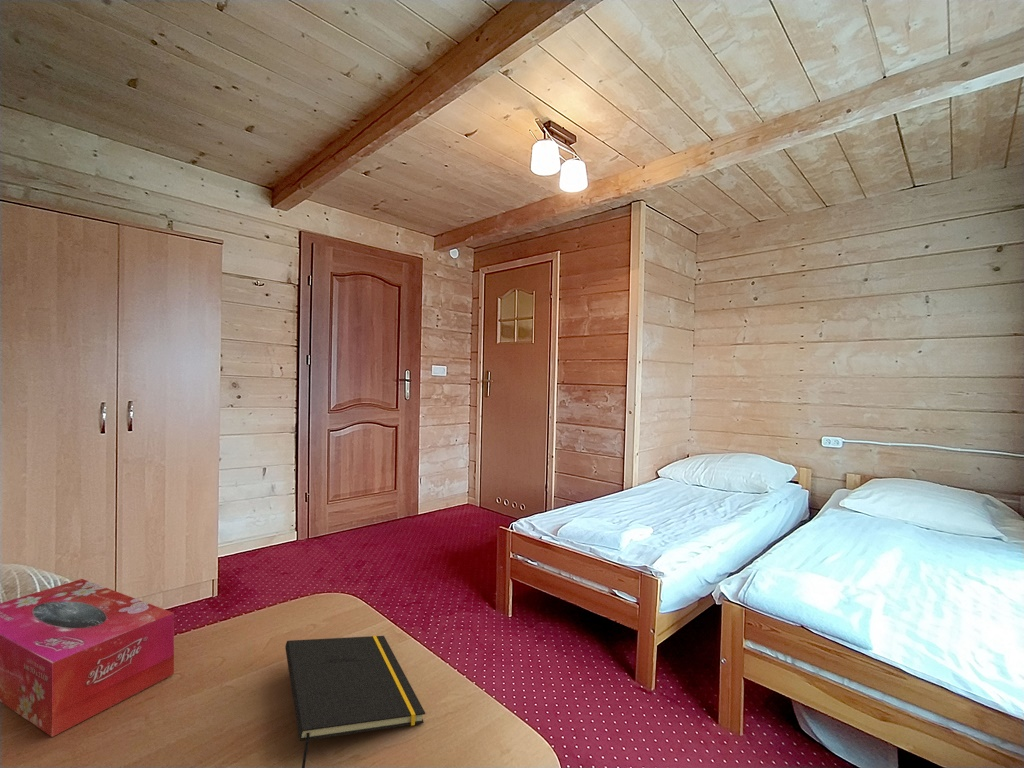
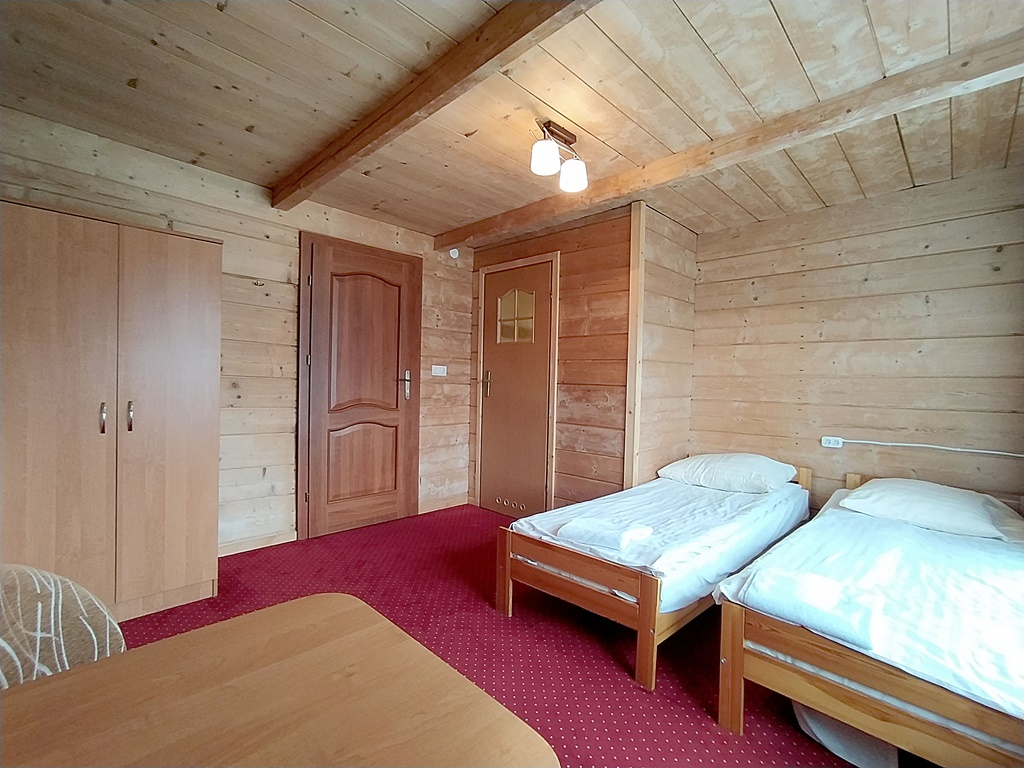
- tissue box (69, 644)
- notepad (349, 678)
